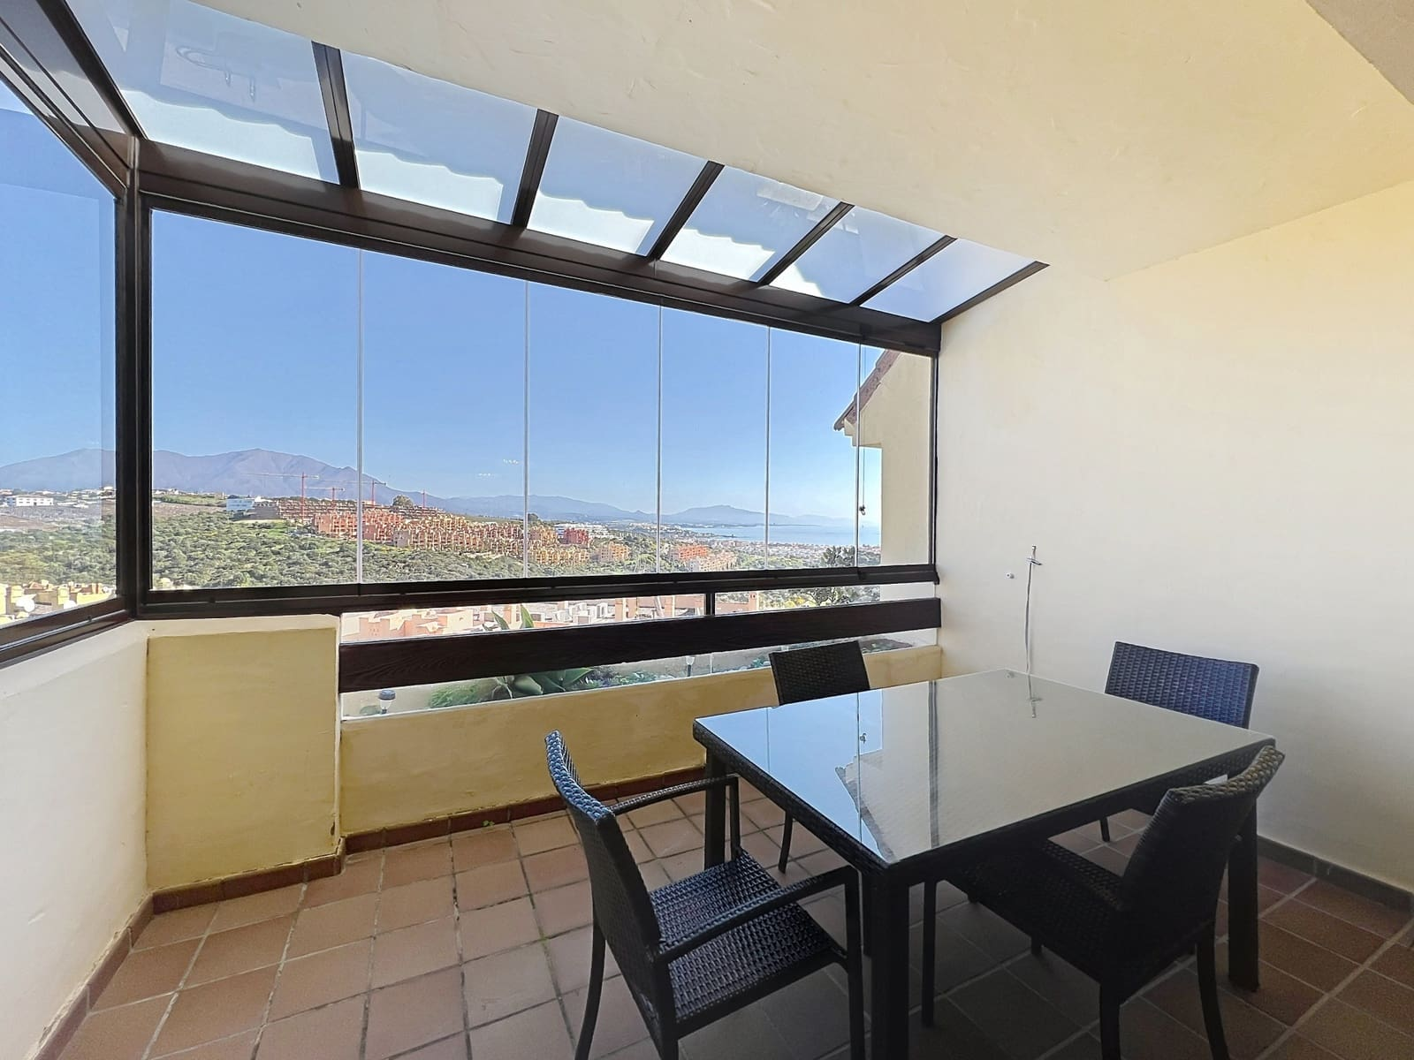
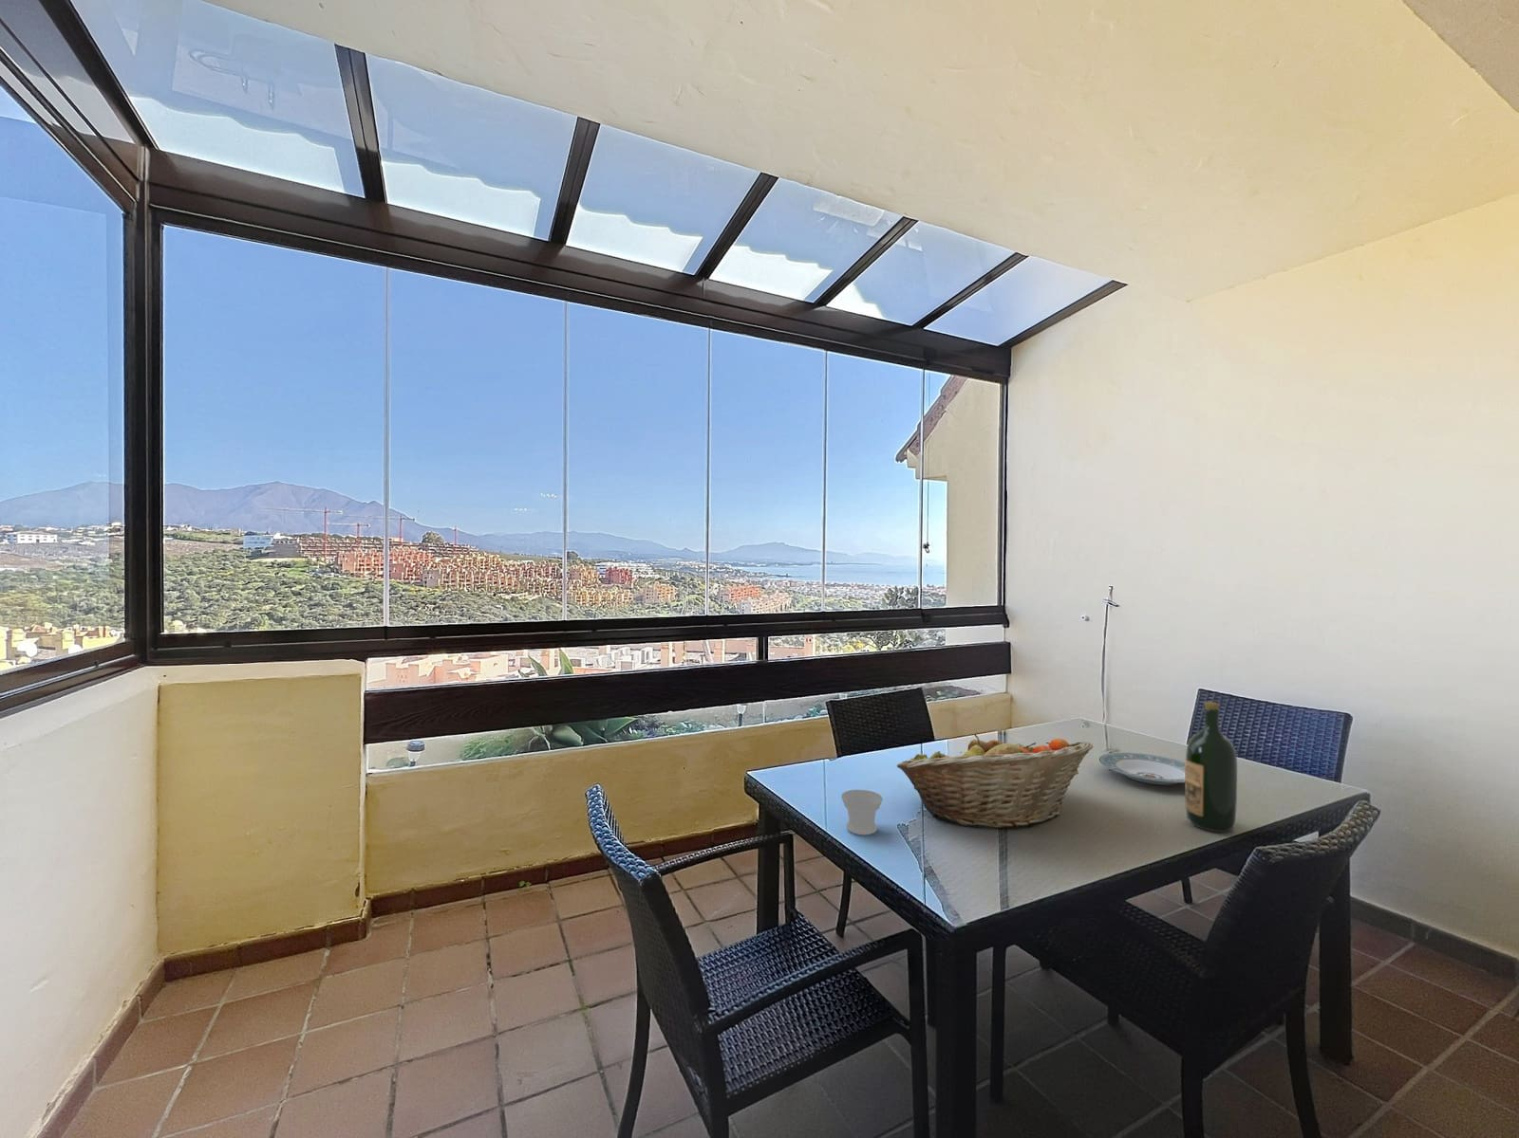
+ plate (1149, 772)
+ fruit basket (993, 770)
+ wine bottle (1210, 764)
+ cup (861, 813)
